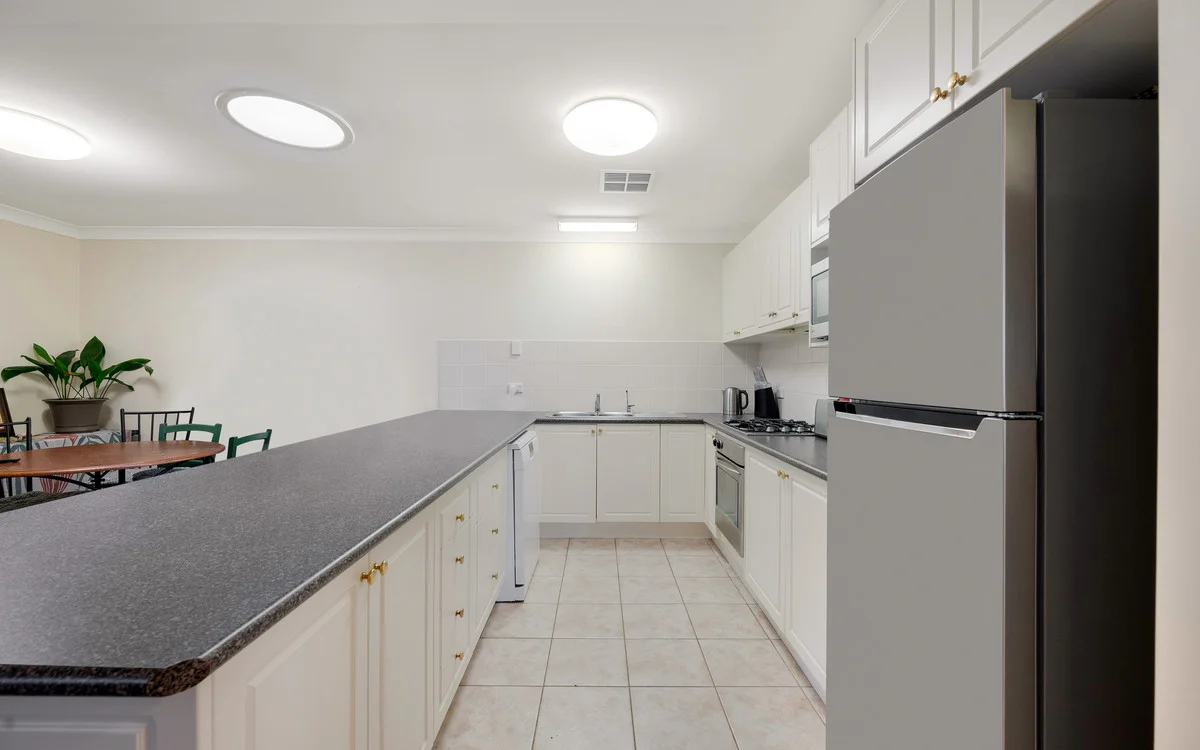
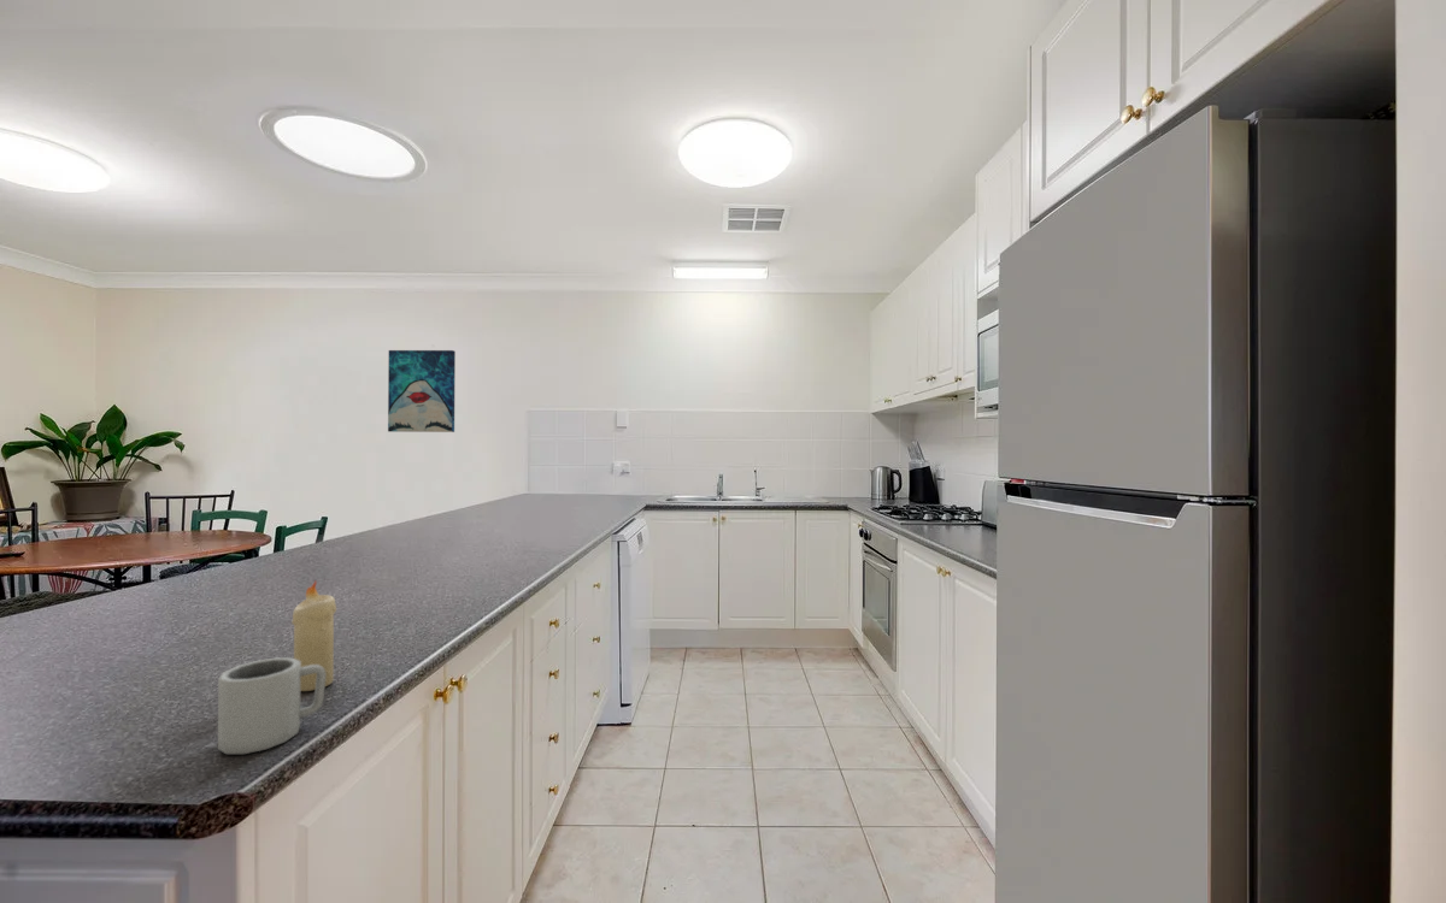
+ wall art (421, 390)
+ candle (313, 632)
+ cup (274, 700)
